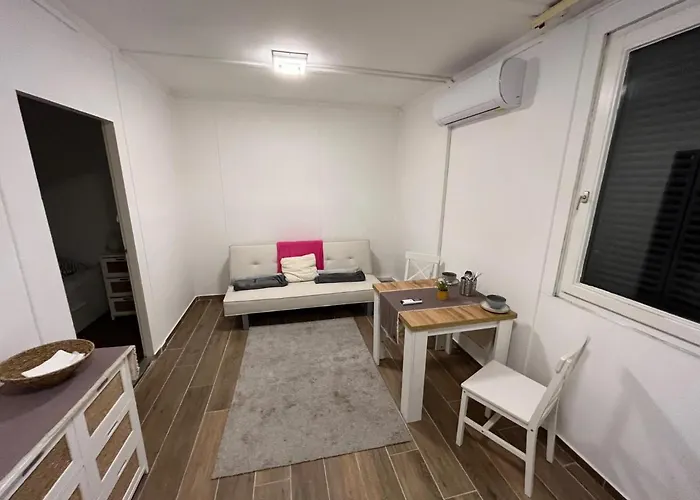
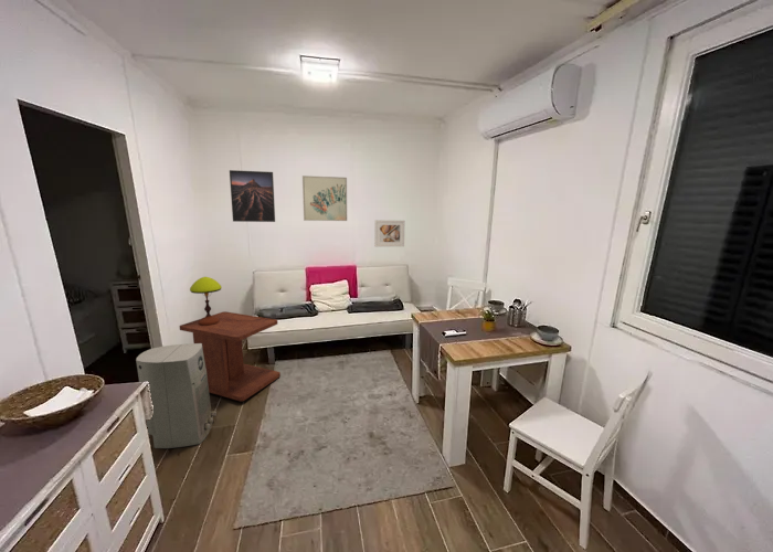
+ wall art (325, 199)
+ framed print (253, 197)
+ air purifier (177, 393)
+ side table (232, 352)
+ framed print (390, 233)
+ table lamp (220, 289)
